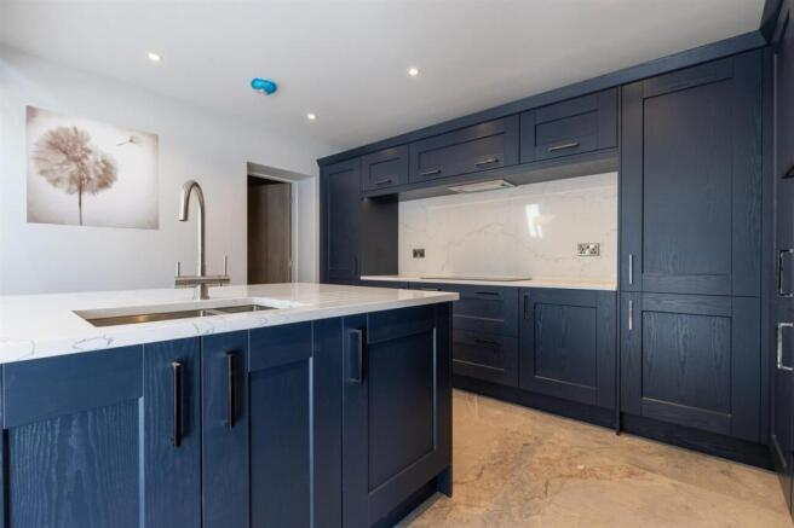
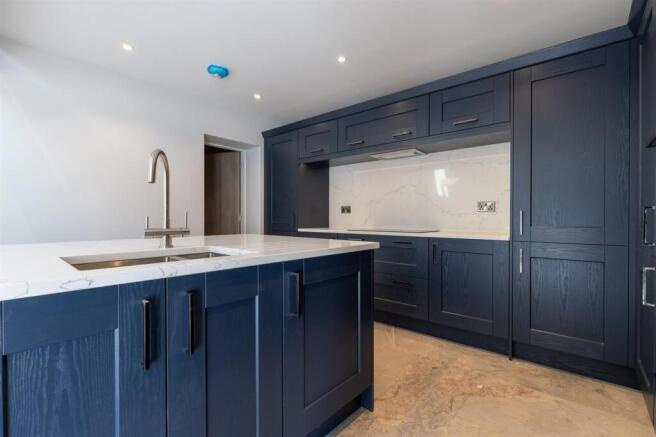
- wall art (99, 174)
